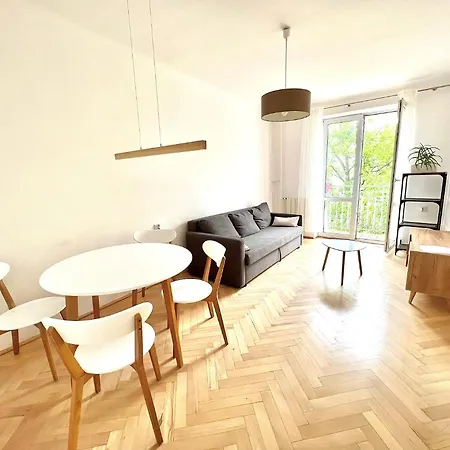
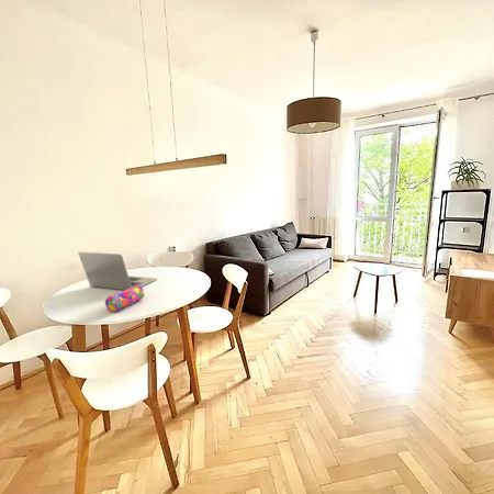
+ laptop (120, 266)
+ pencil case (125, 296)
